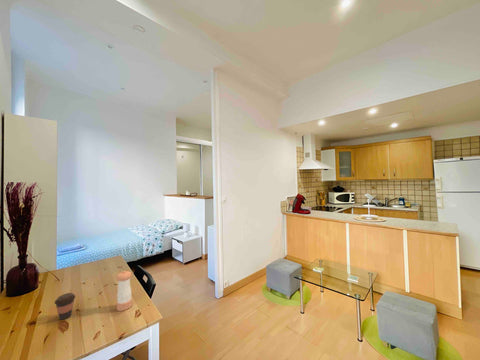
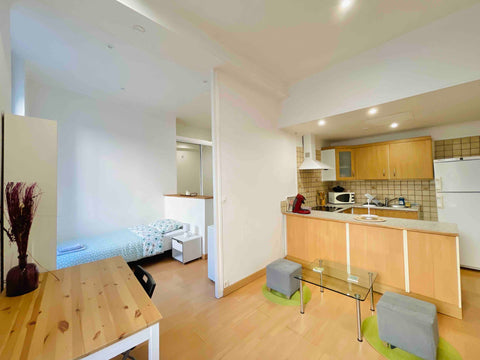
- coffee cup (65, 306)
- pepper shaker (124, 288)
